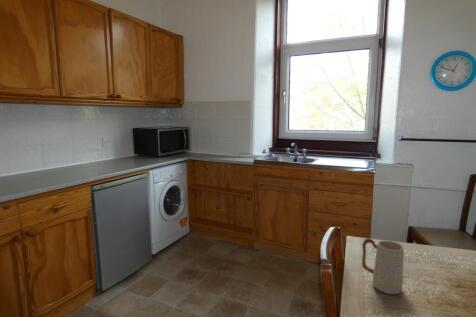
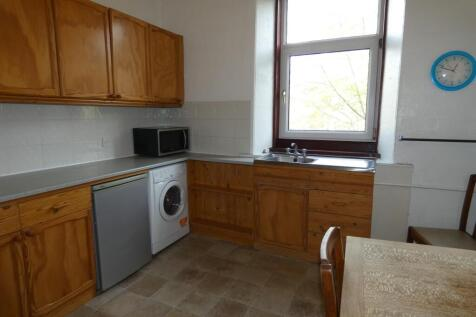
- mug (382, 263)
